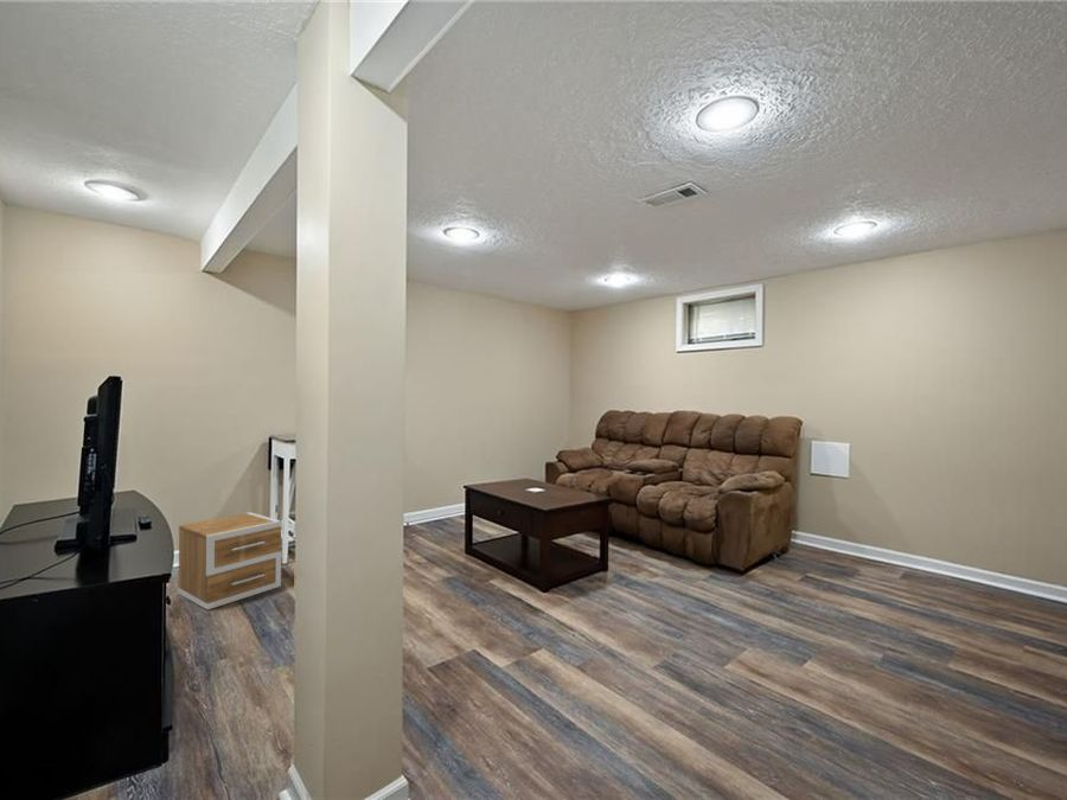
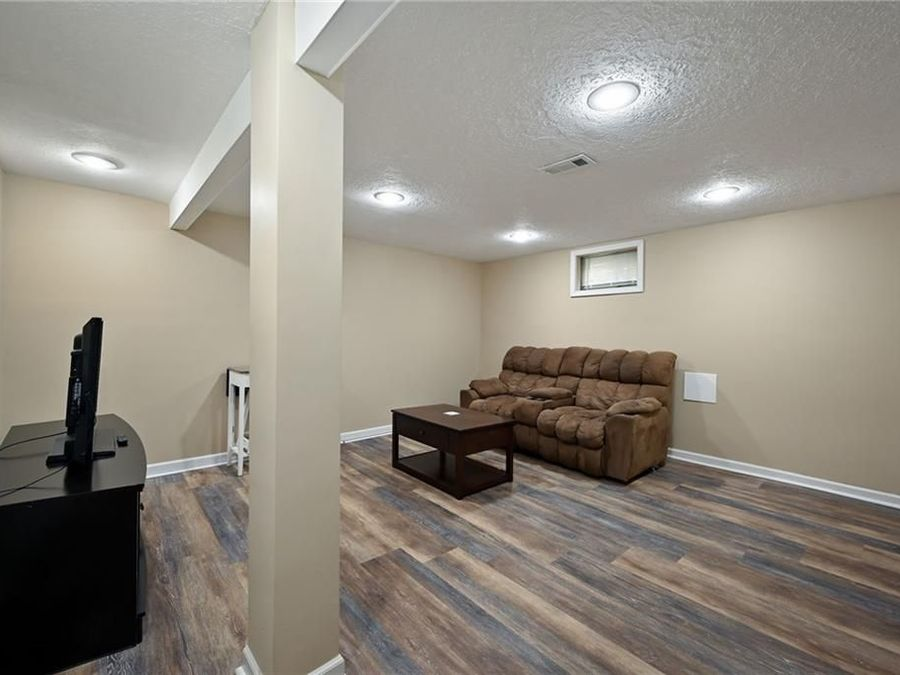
- nightstand (230, 556)
